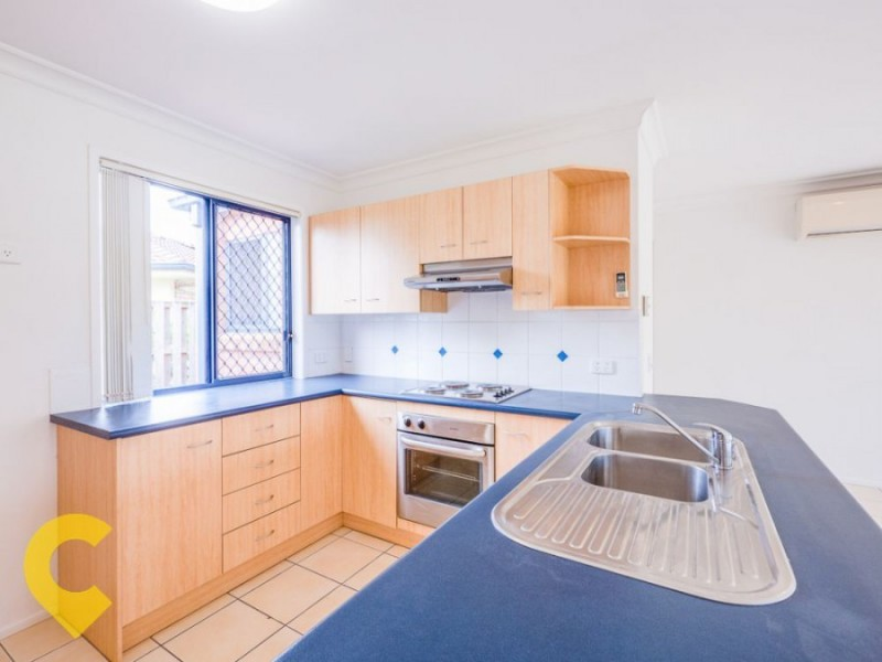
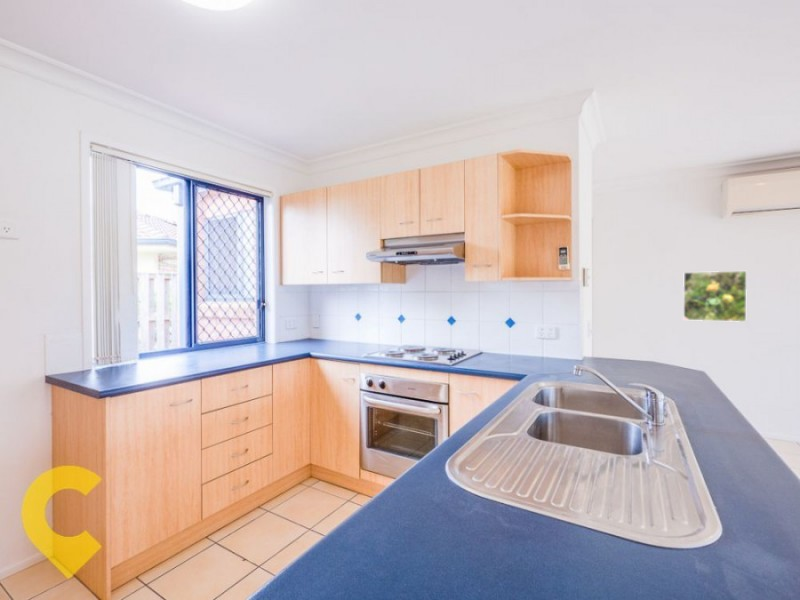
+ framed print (713, 296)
